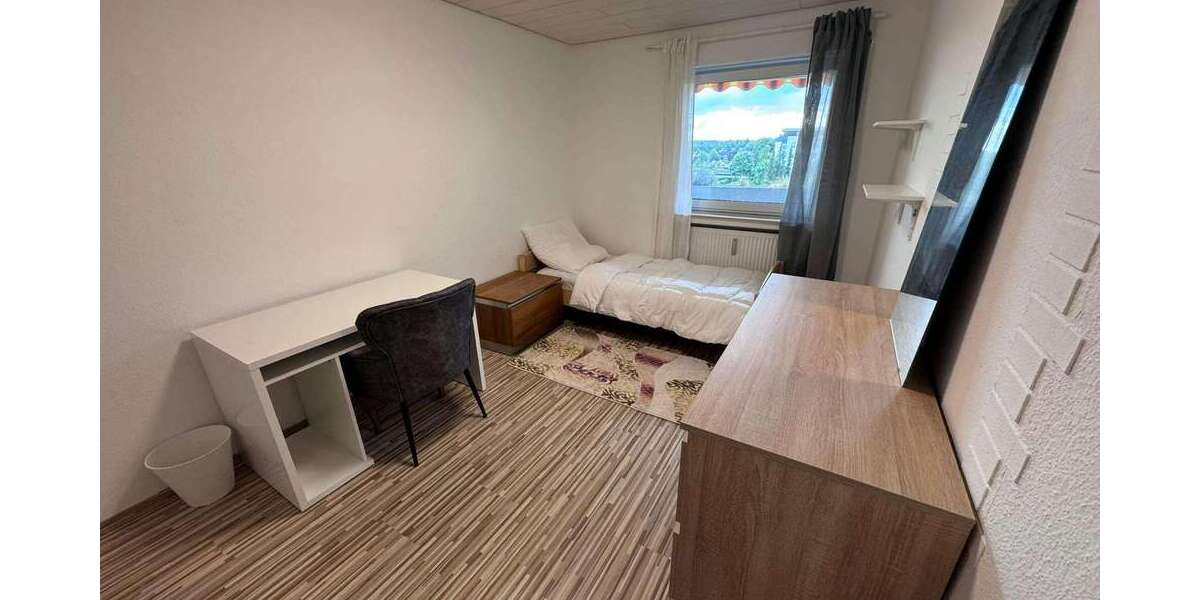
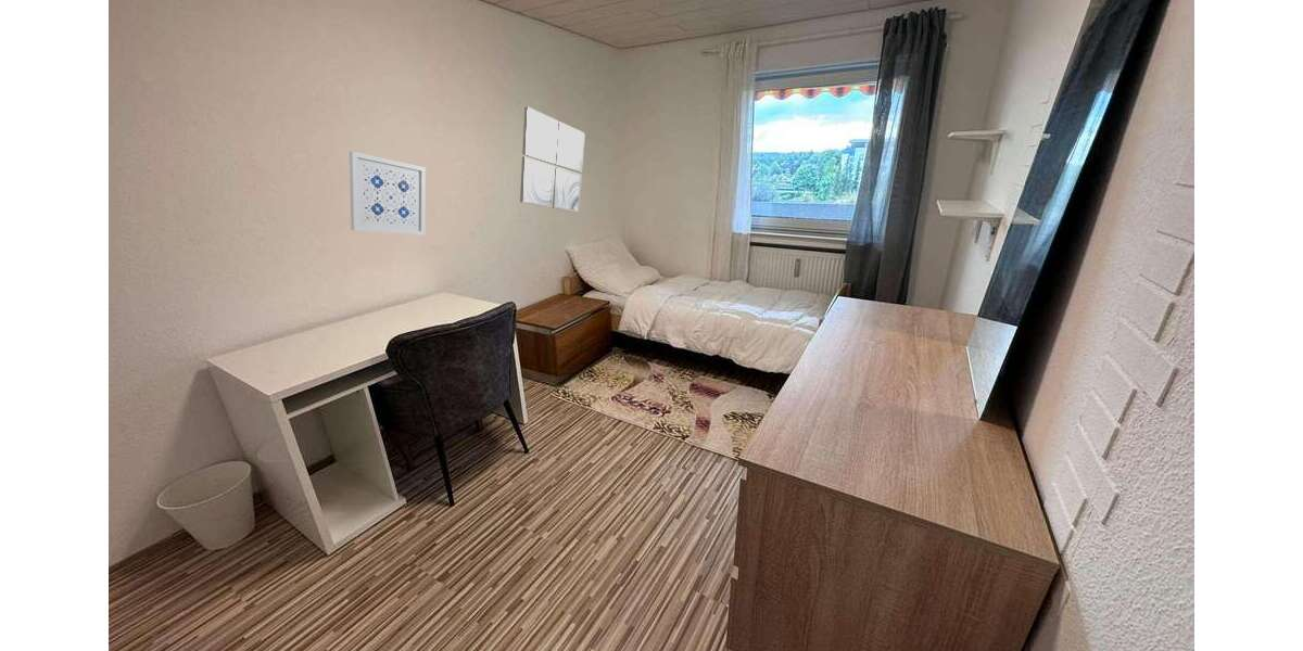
+ wall art (390, 196)
+ wall art (555, 164)
